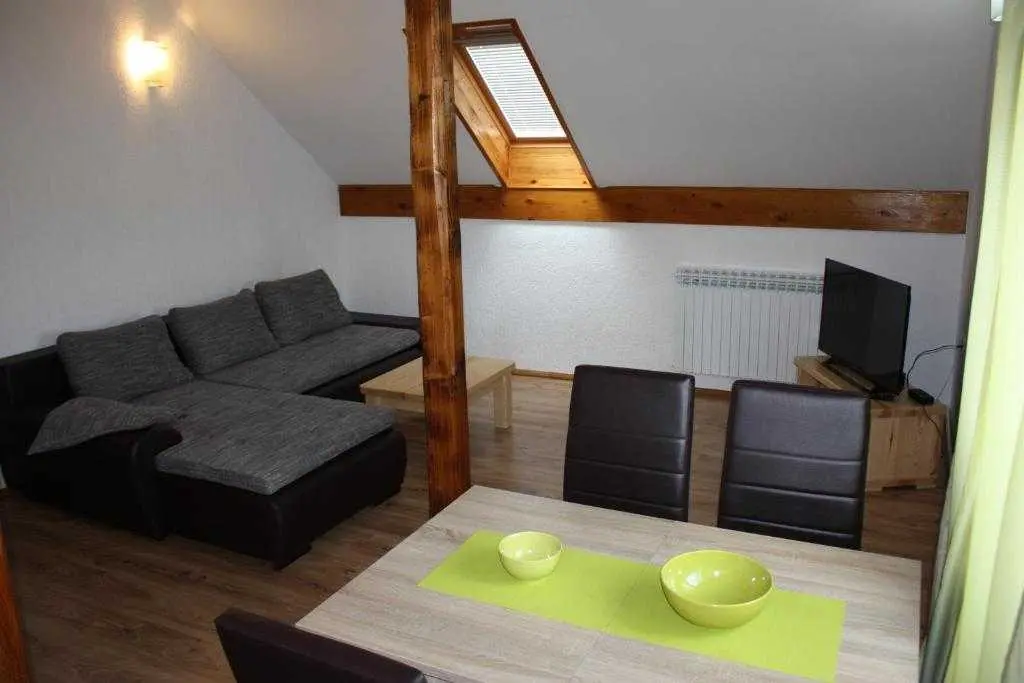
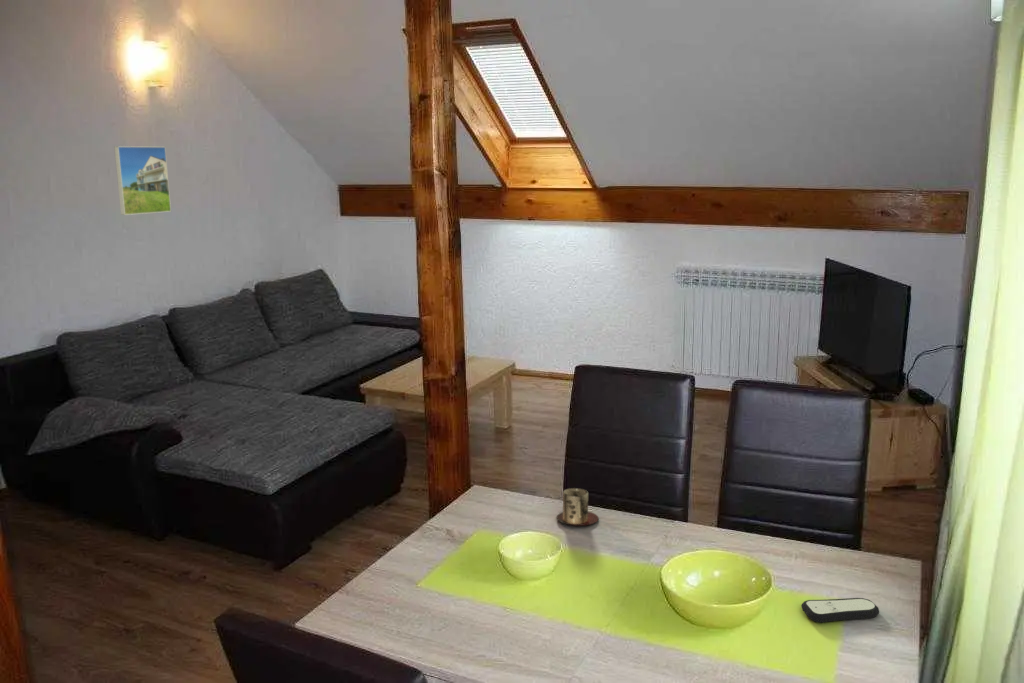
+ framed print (143, 180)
+ remote control (840, 609)
+ mug (577, 504)
